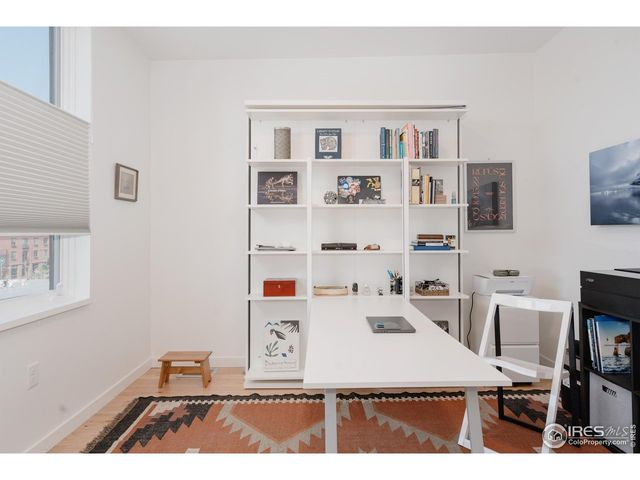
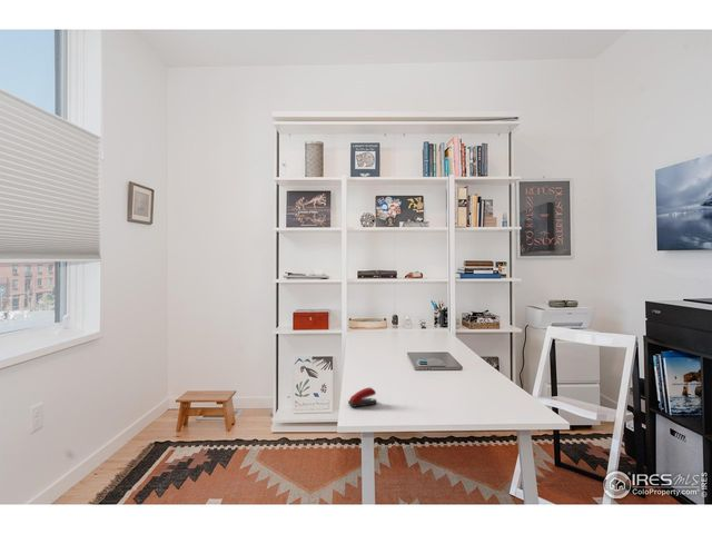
+ stapler (363, 396)
